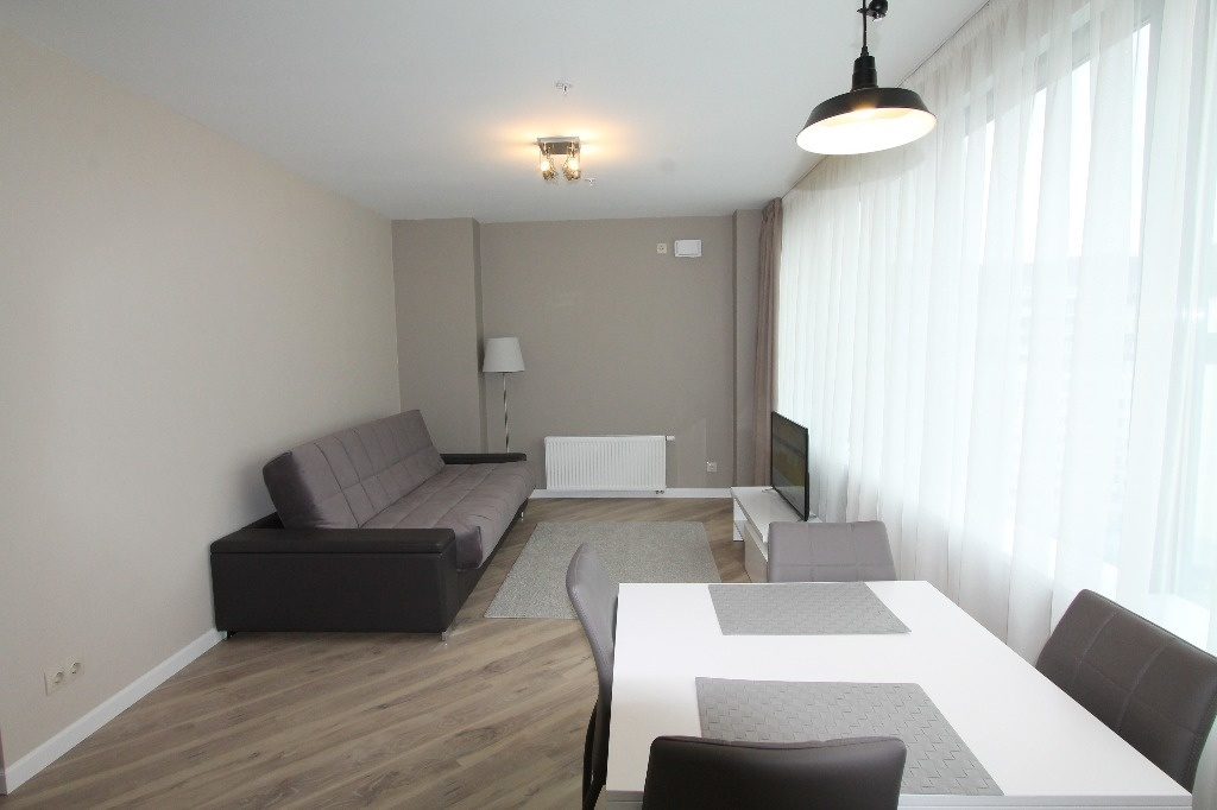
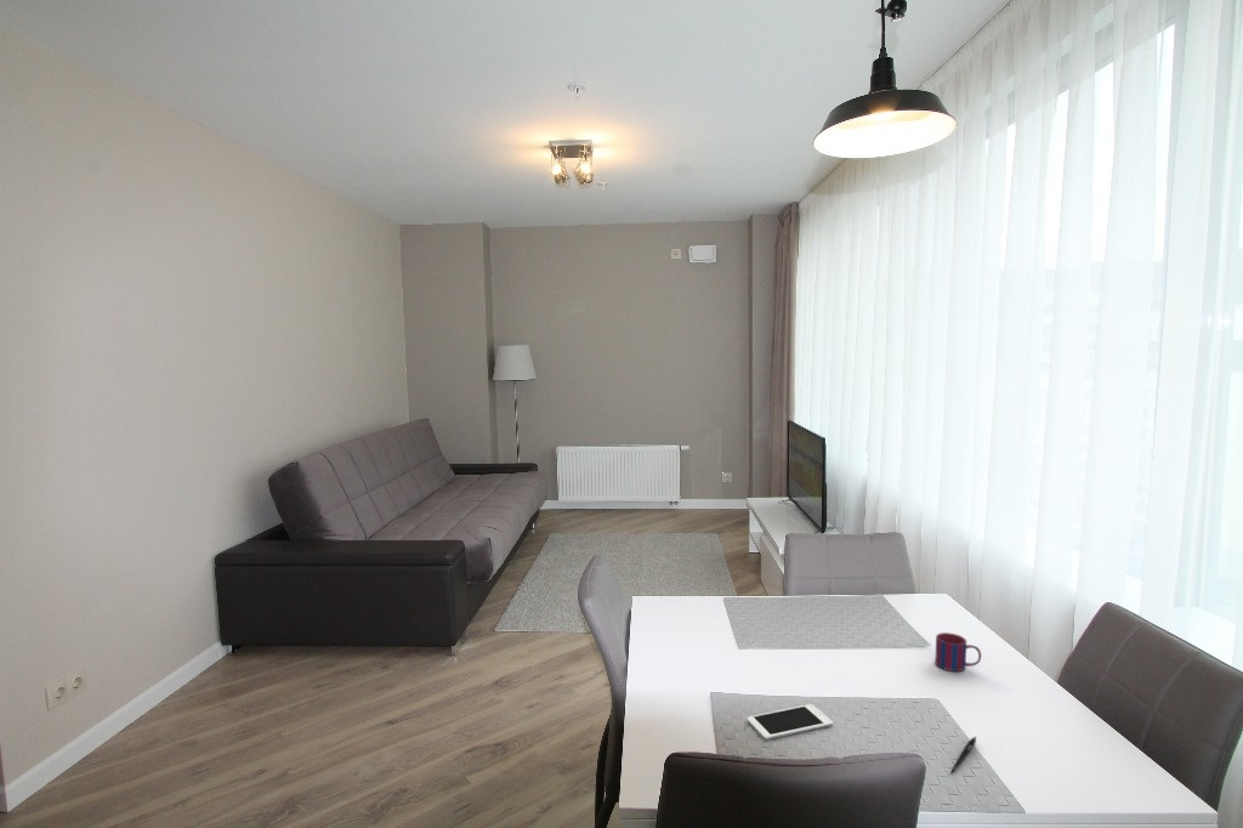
+ pen (963, 753)
+ mug (957, 653)
+ cell phone (789, 721)
